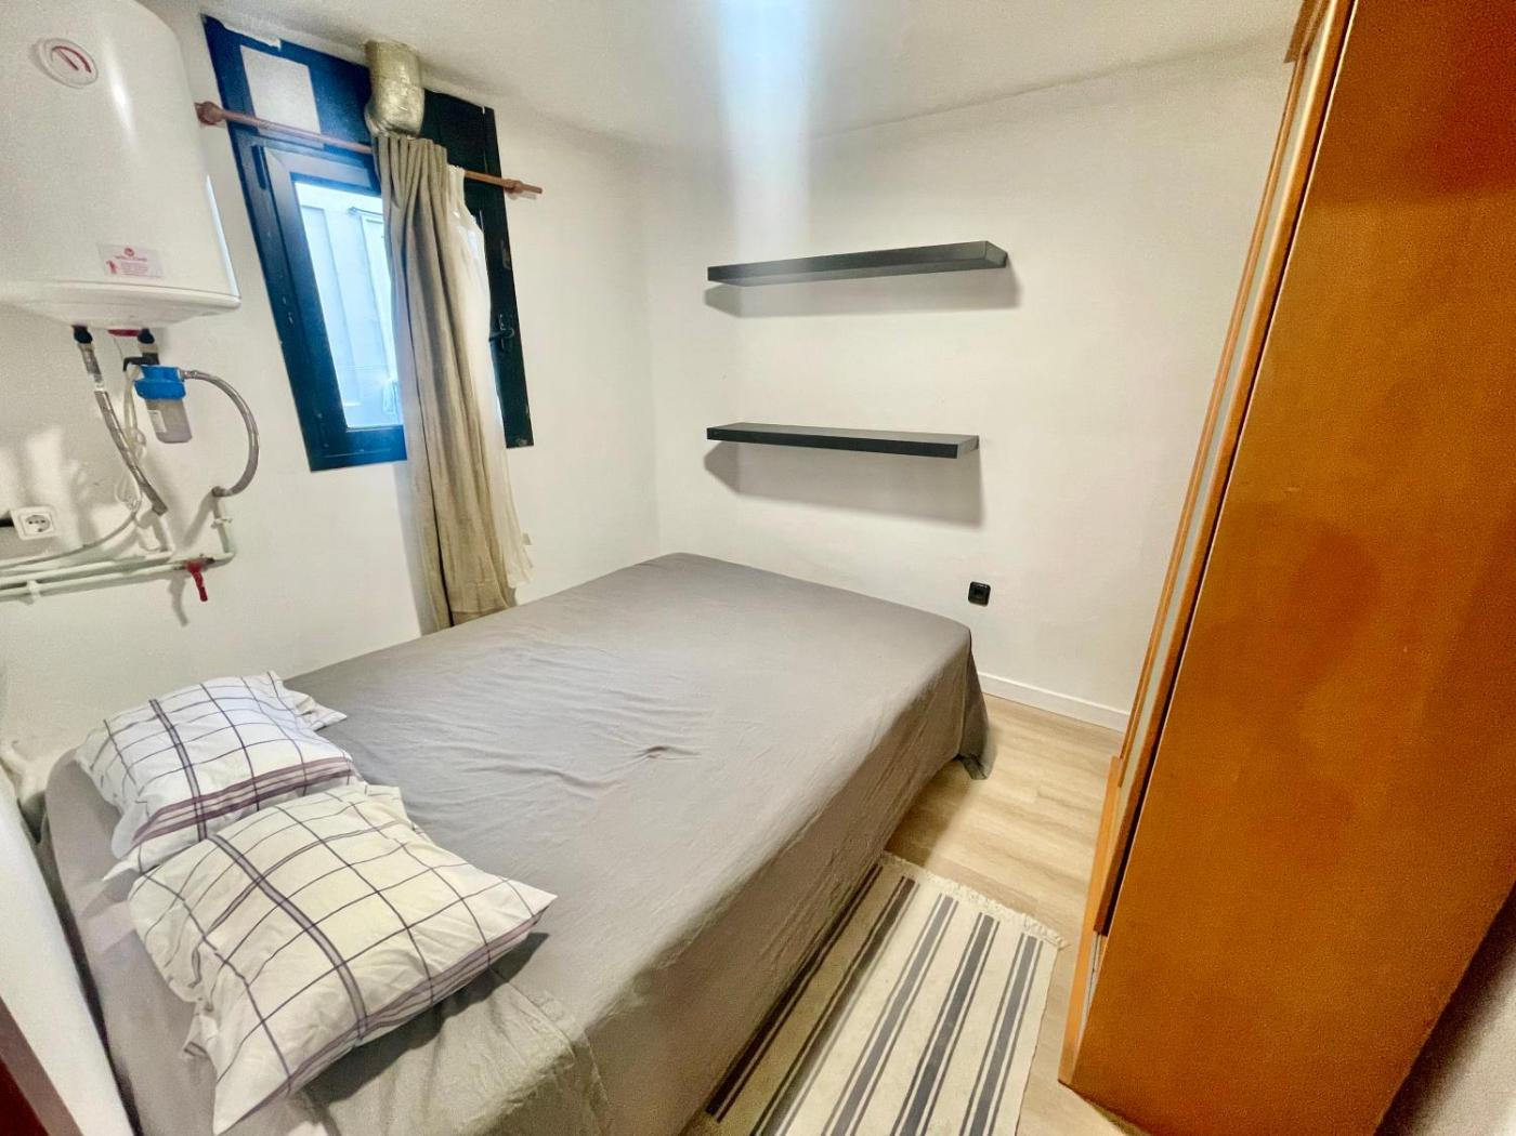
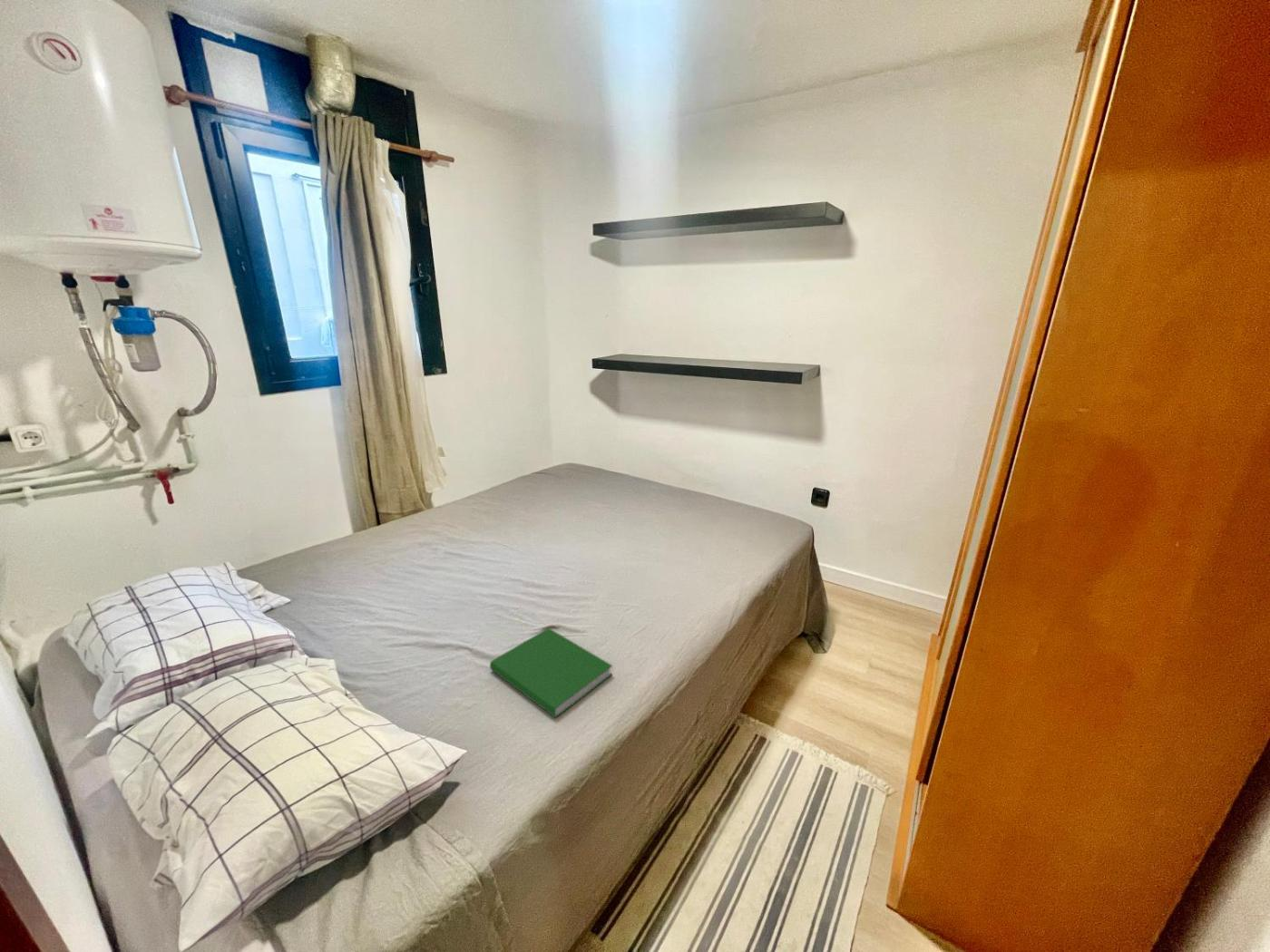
+ hardcover book (551, 668)
